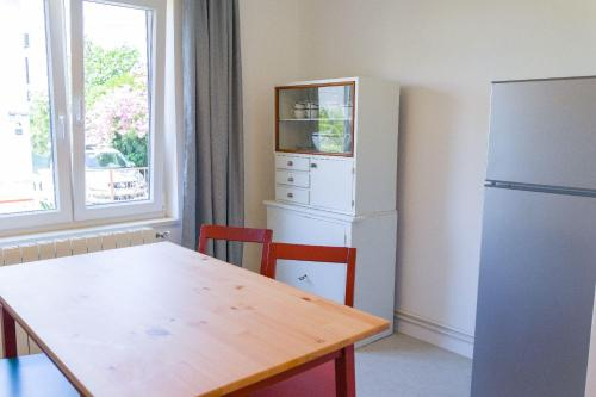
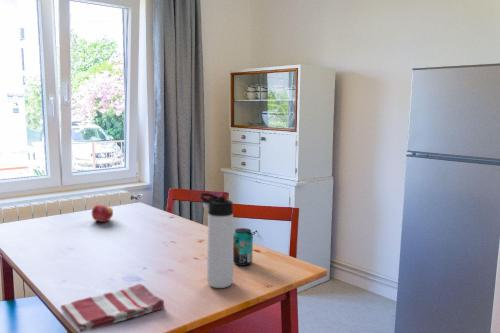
+ fruit (102, 212)
+ dish towel (113, 304)
+ beverage can (242, 246)
+ thermos bottle (215, 239)
